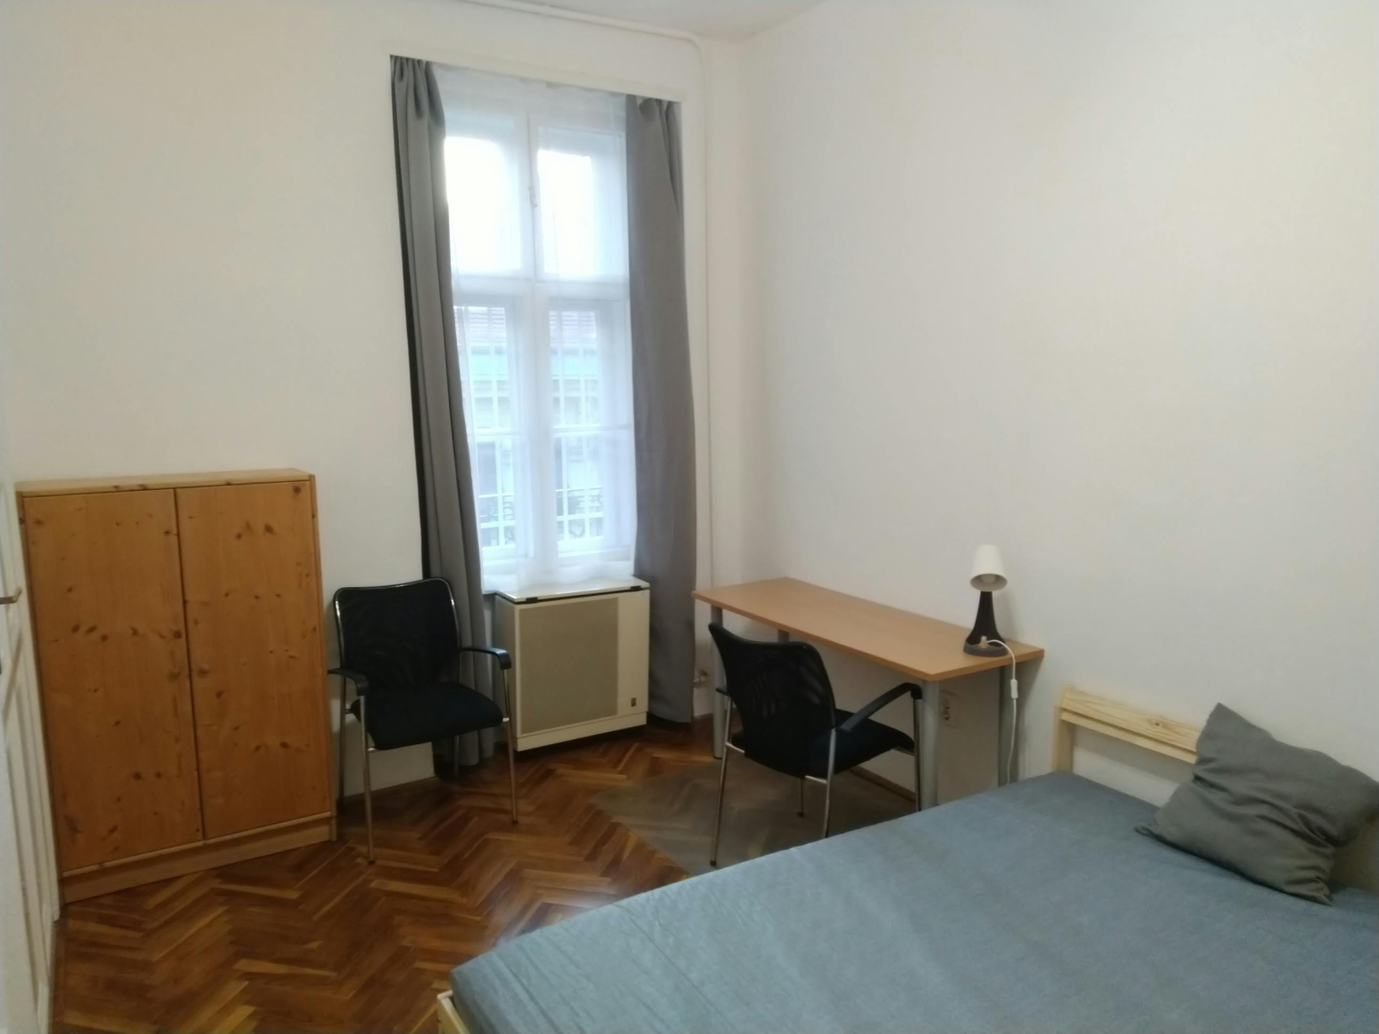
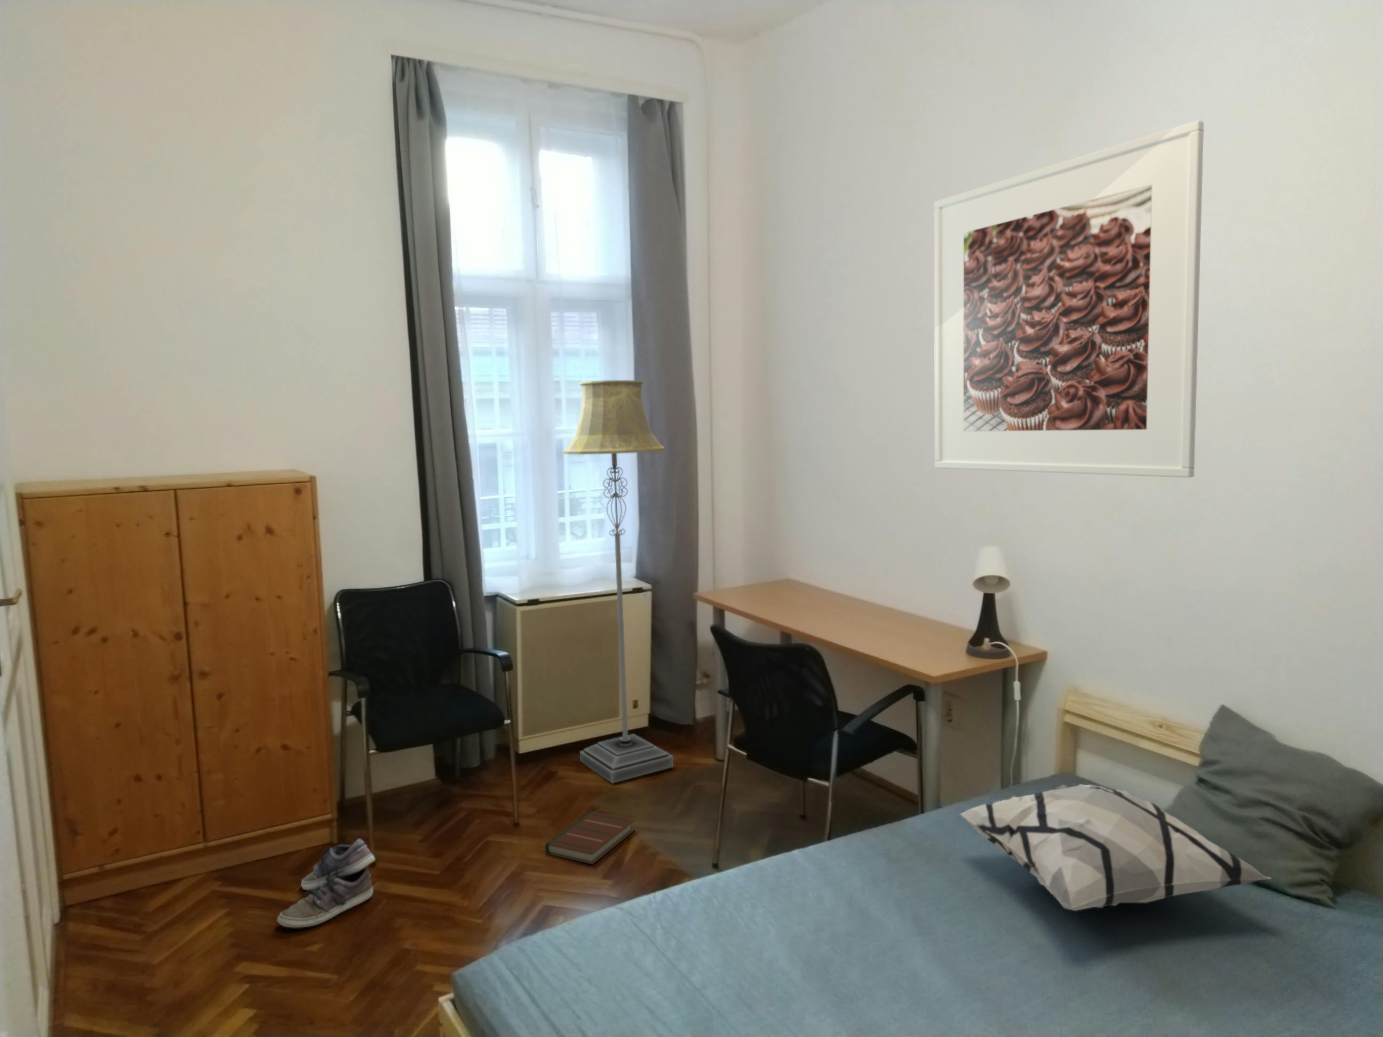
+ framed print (1048, 321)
+ decorative pillow (1100, 843)
+ shoe (316, 874)
+ floor lamp (619, 577)
+ book (591, 835)
